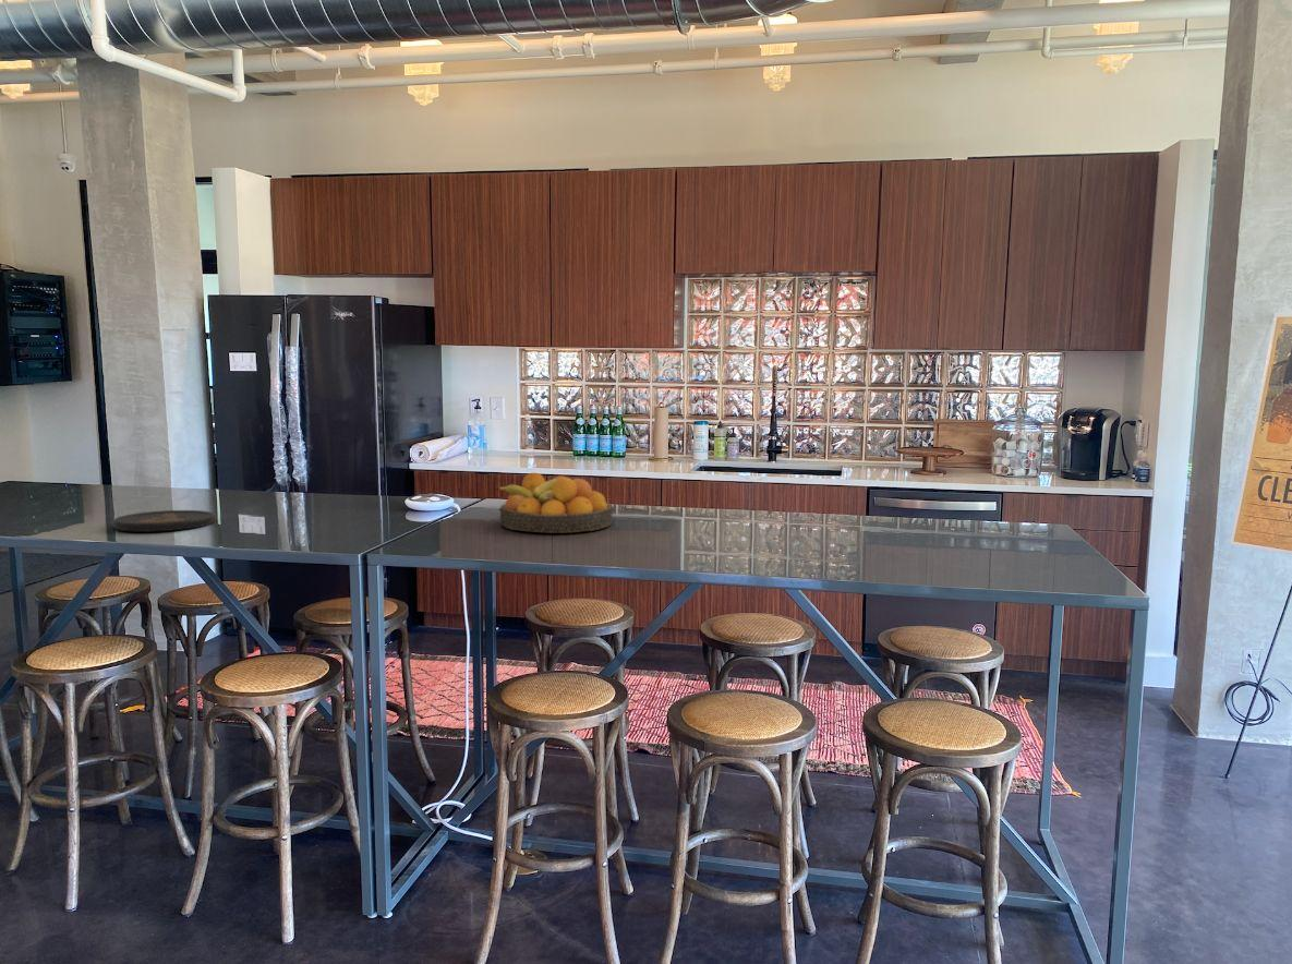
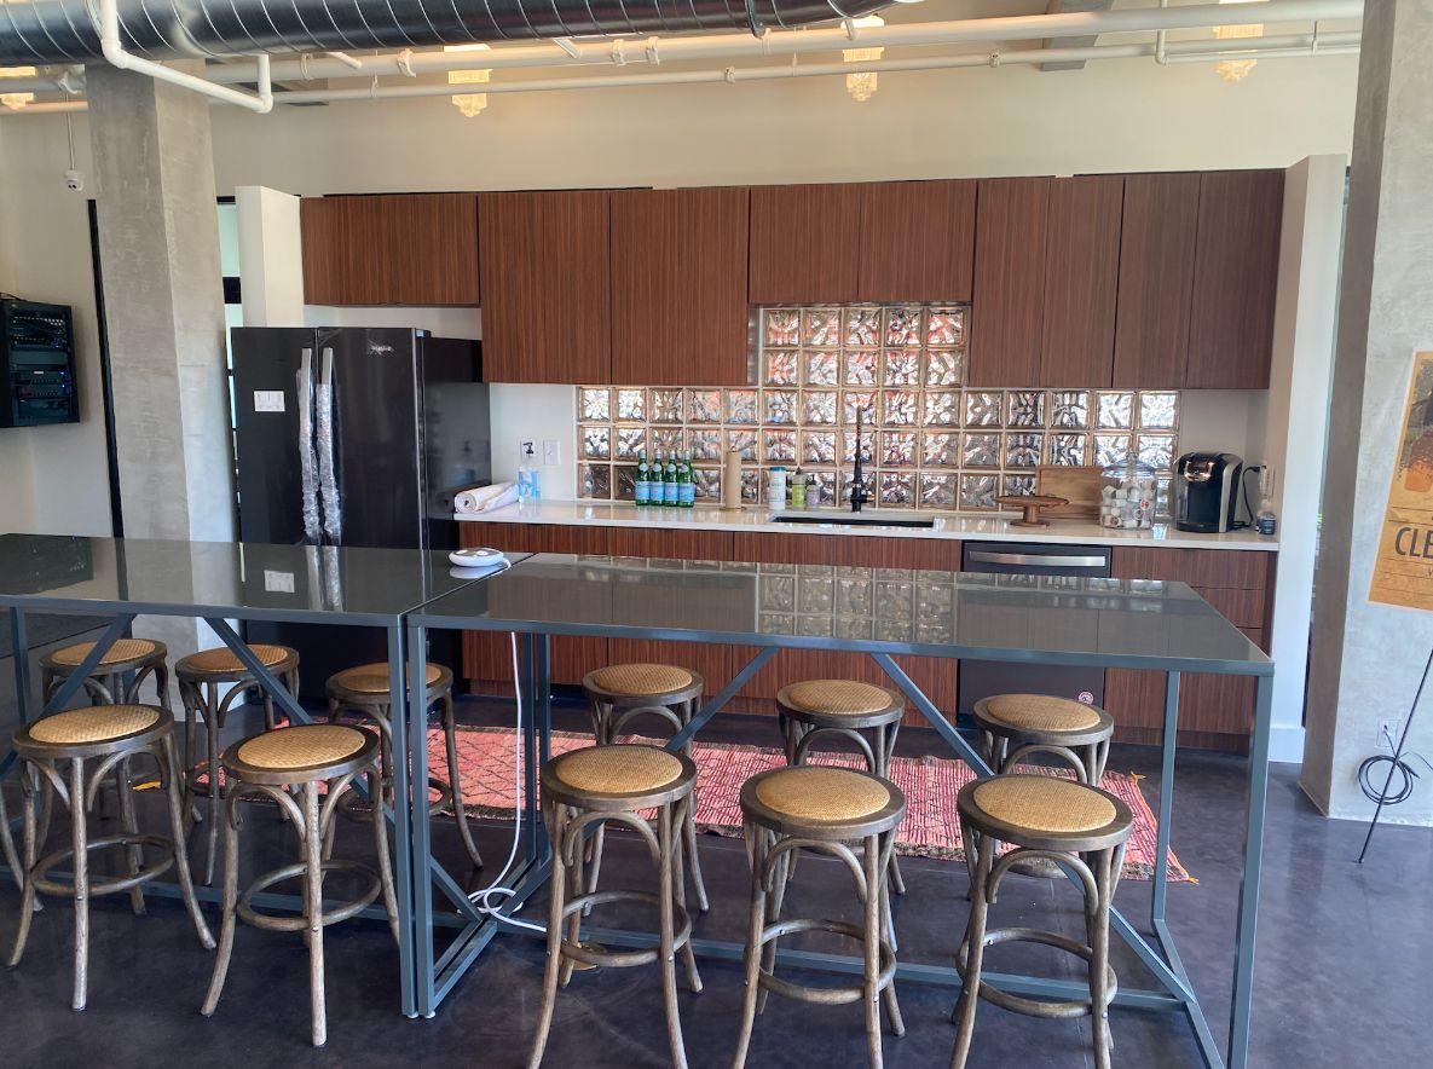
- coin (165, 520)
- fruit bowl (556, 498)
